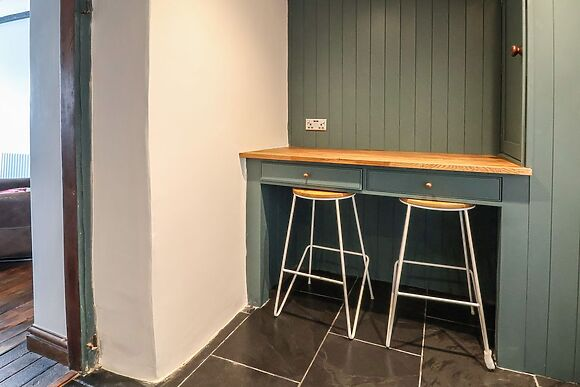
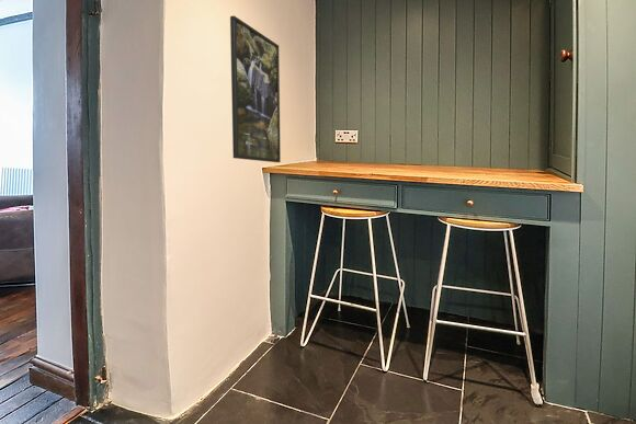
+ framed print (258, 96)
